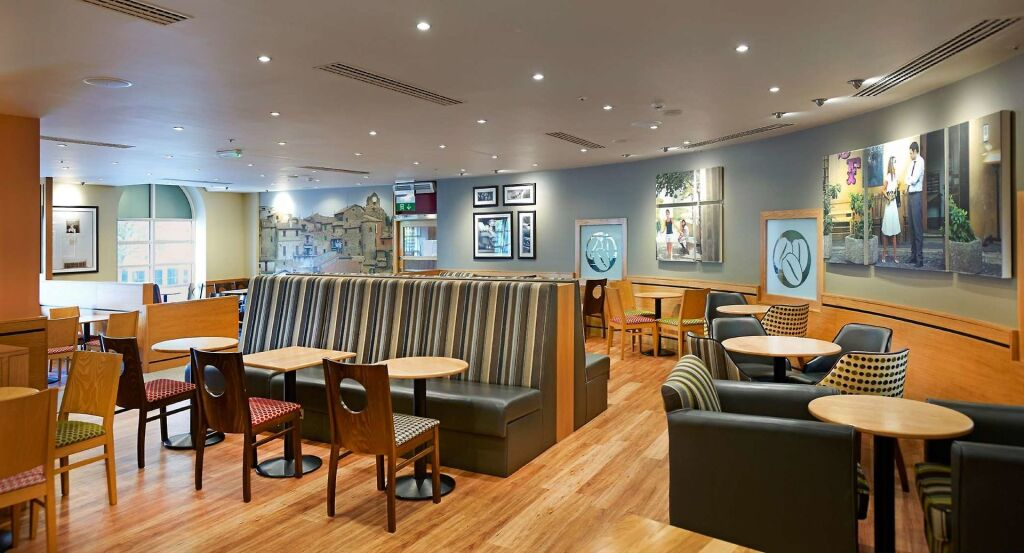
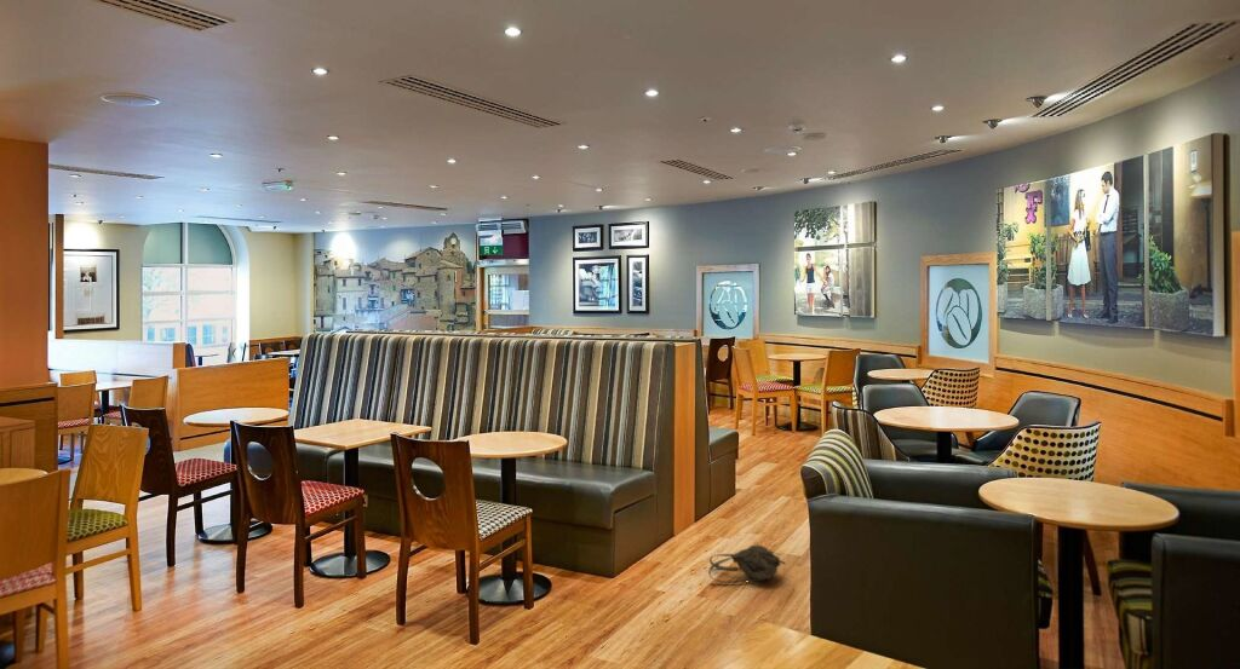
+ backpack (746, 560)
